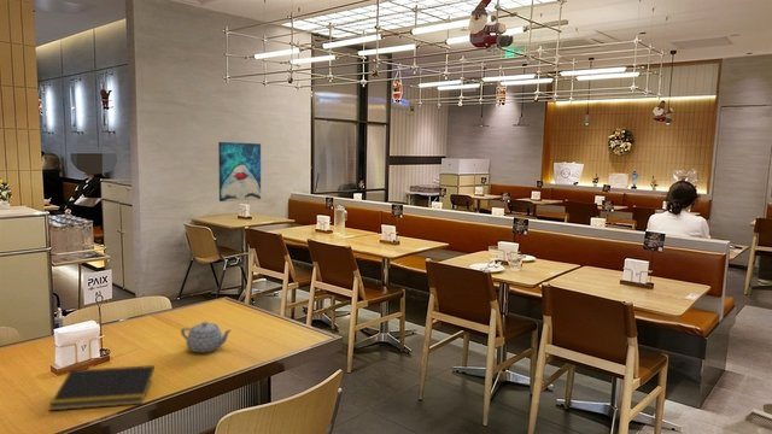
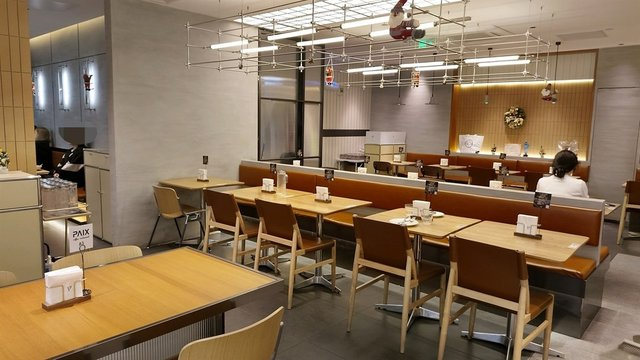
- teapot (206, 335)
- wall art (240, 171)
- notepad (105, 386)
